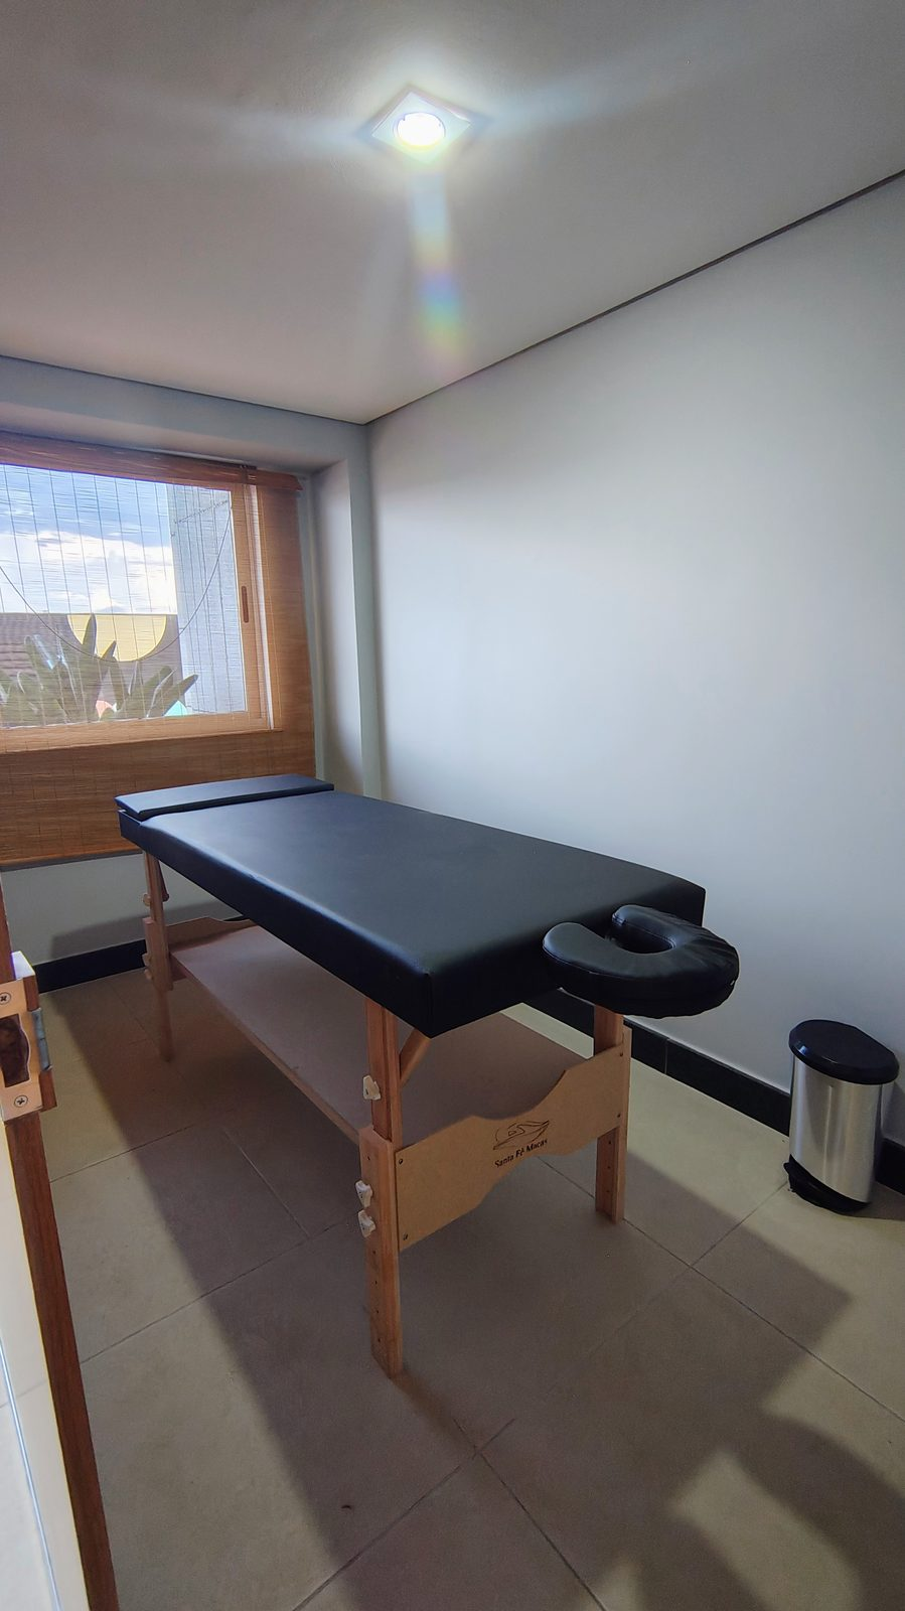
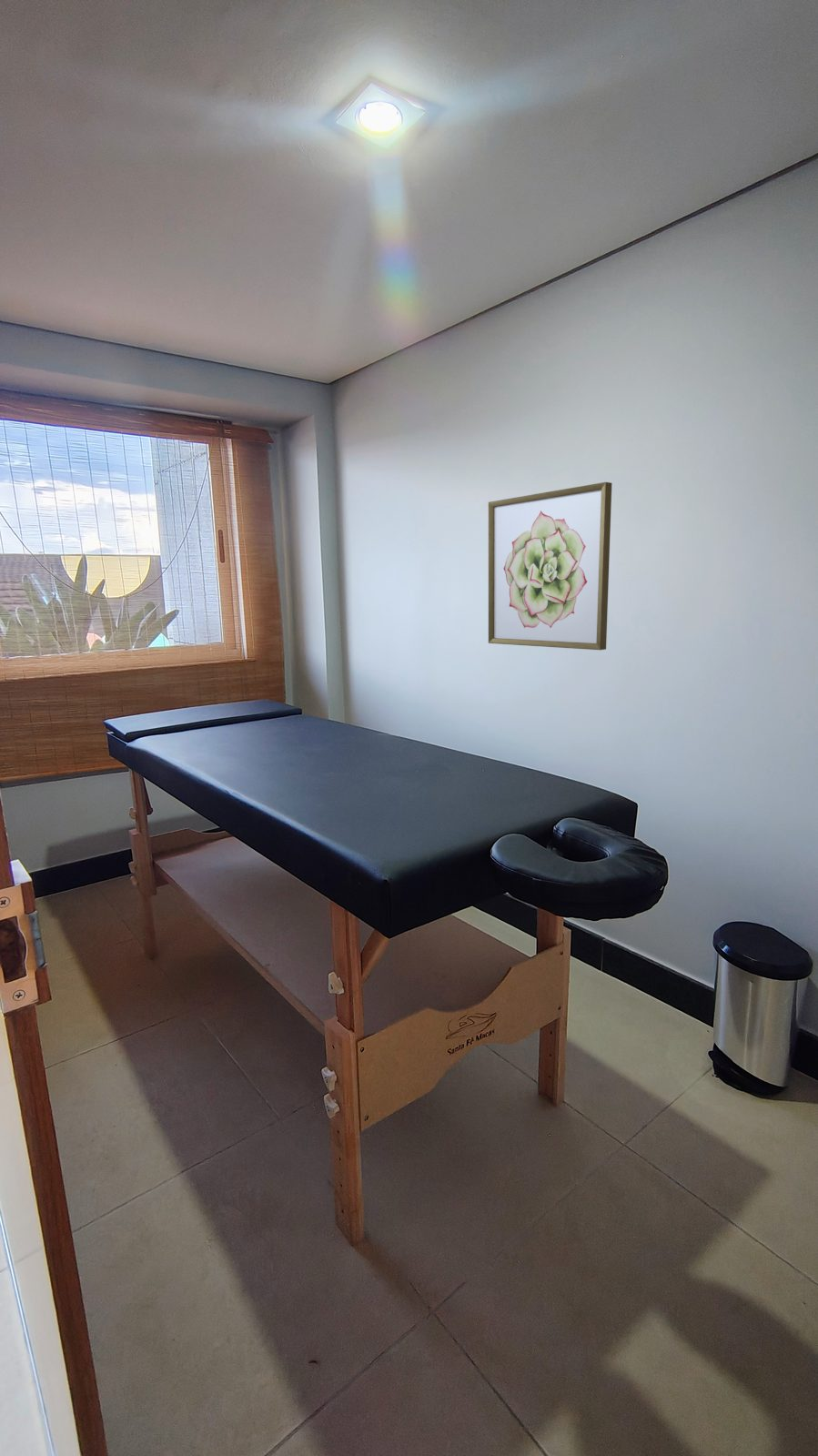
+ wall art (543, 571)
